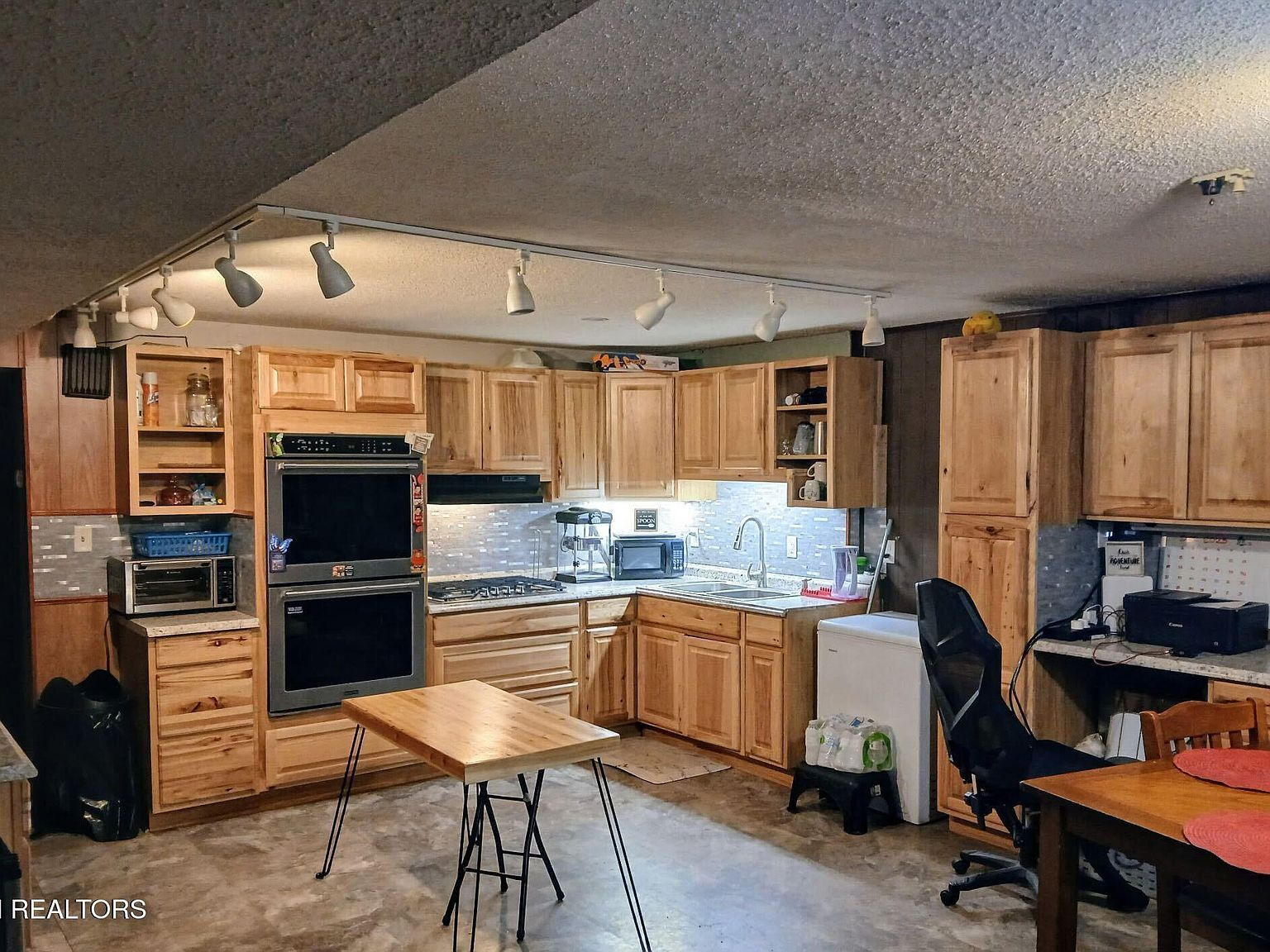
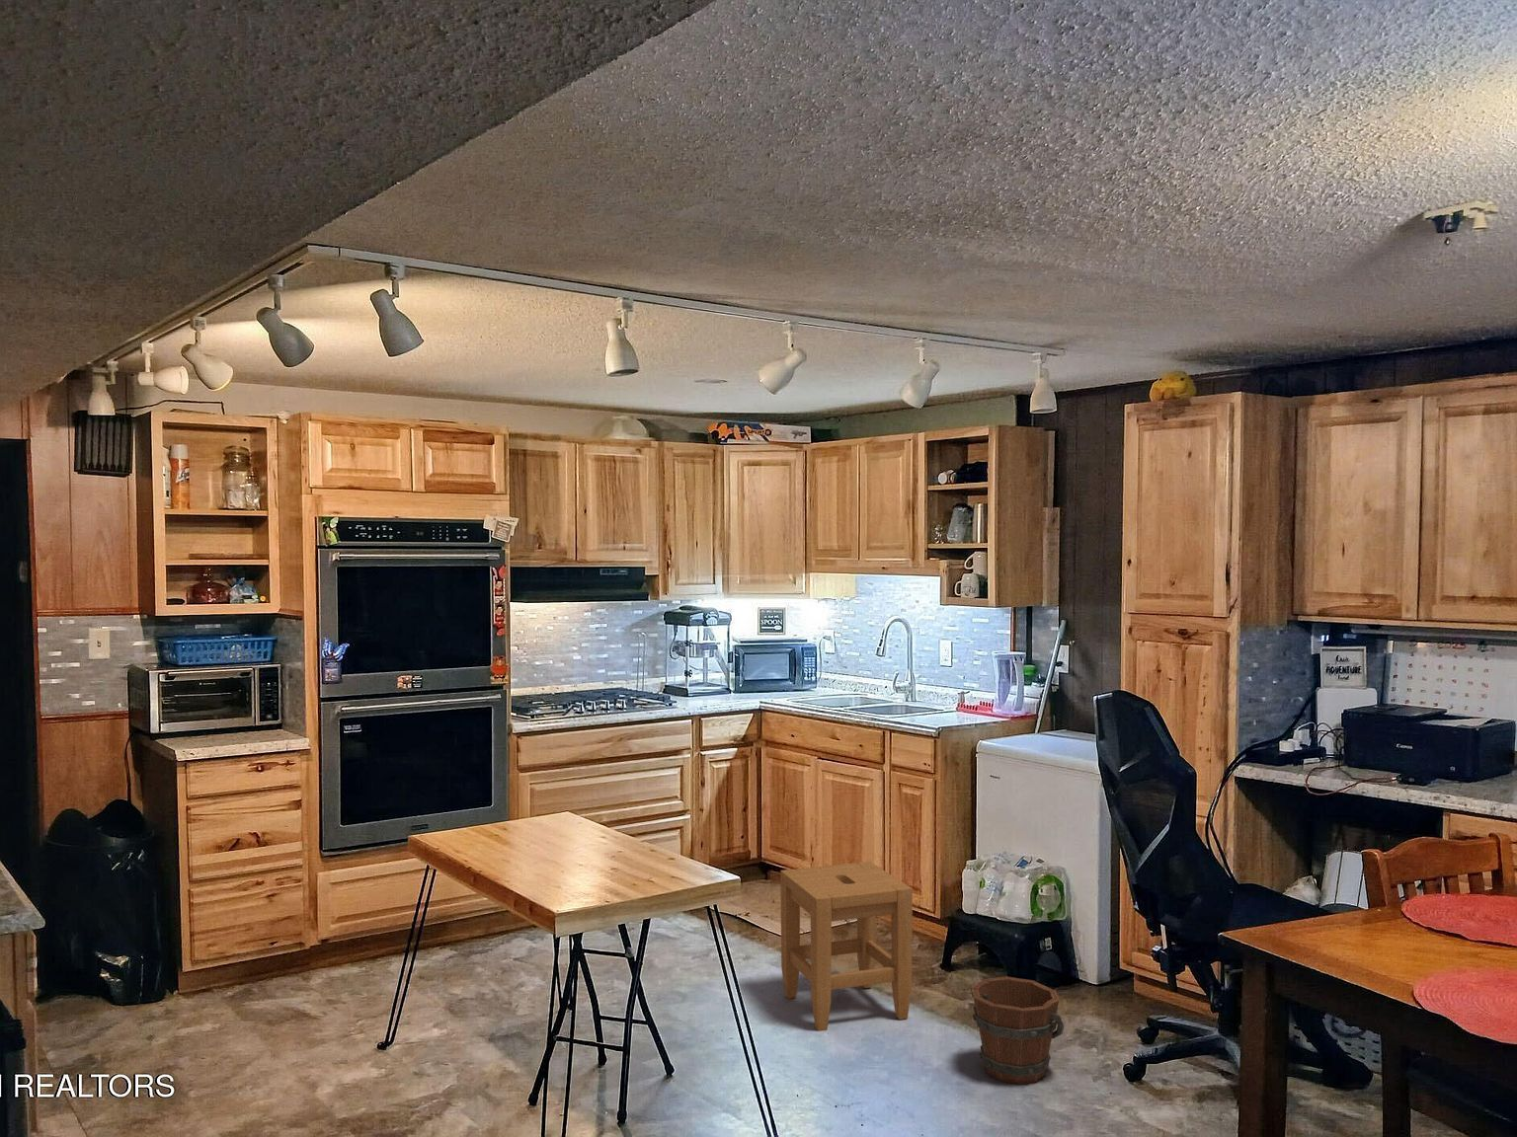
+ bucket (1014, 1032)
+ stool (845, 942)
